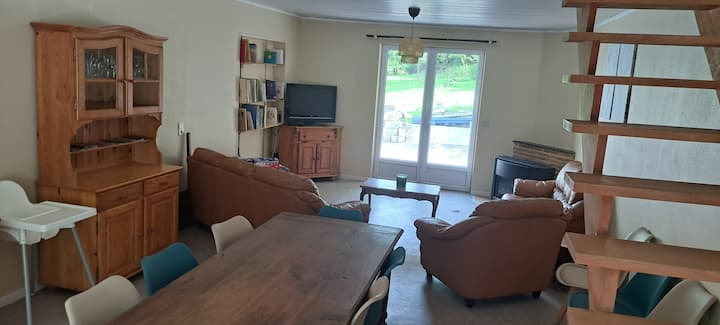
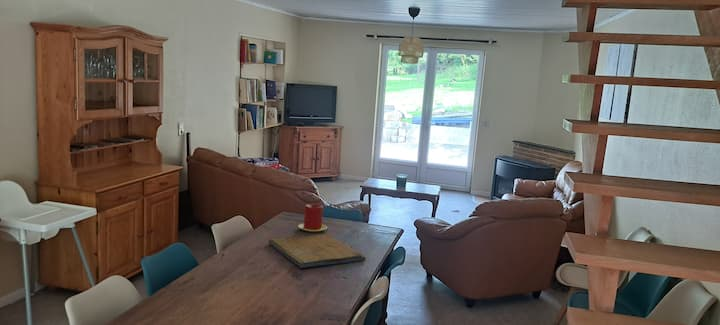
+ religious icon (315, 249)
+ candle (313, 217)
